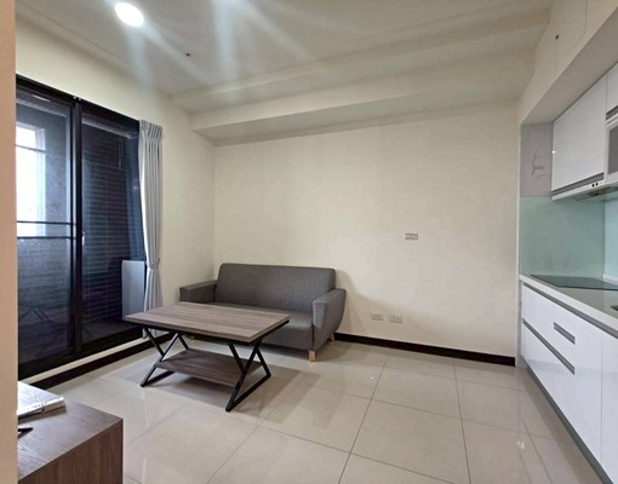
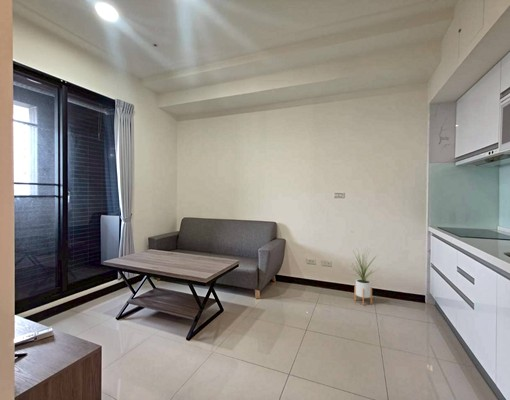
+ house plant (363, 274)
